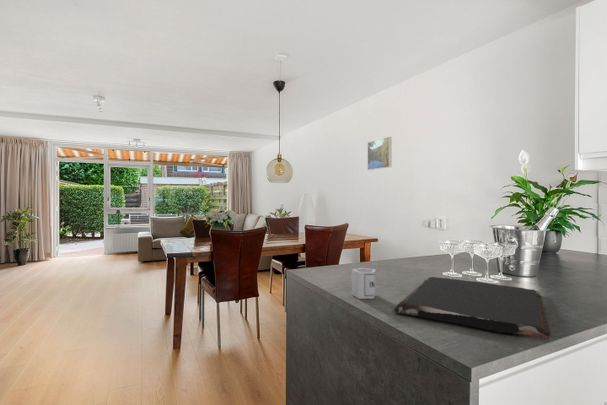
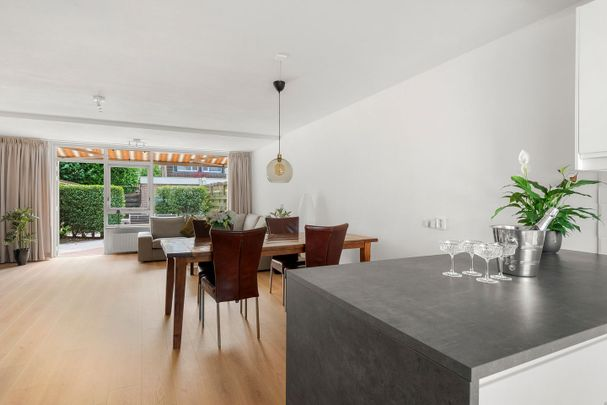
- cup (362, 282)
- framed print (378, 154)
- cutting board (473, 298)
